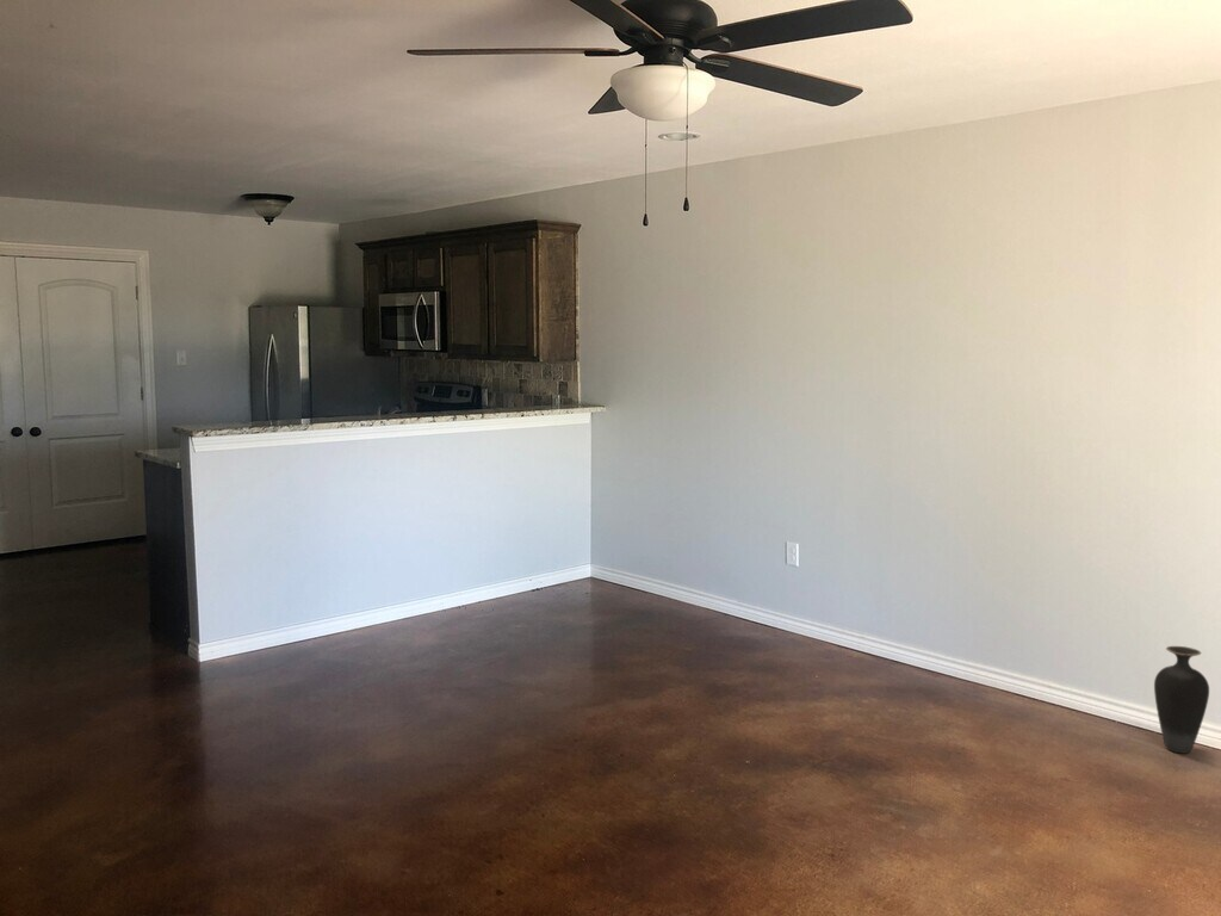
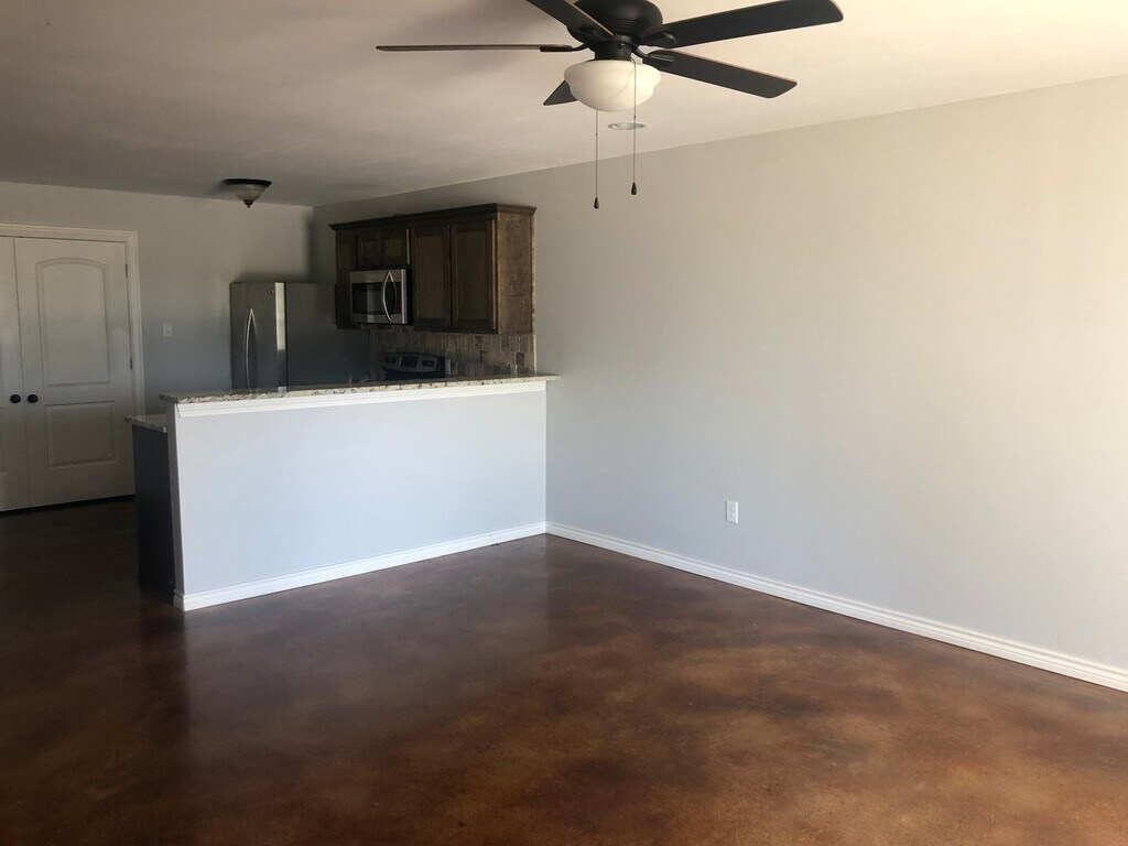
- vase (1180, 699)
